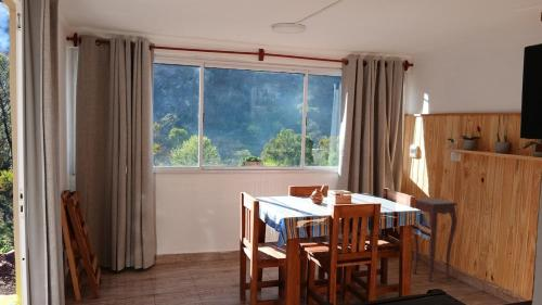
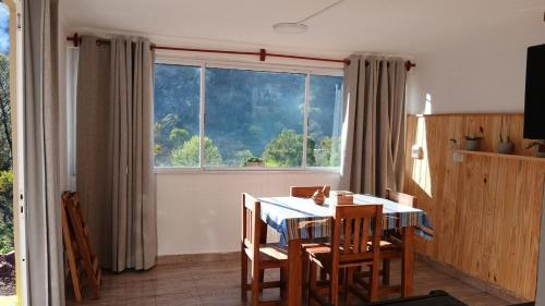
- side table (433, 238)
